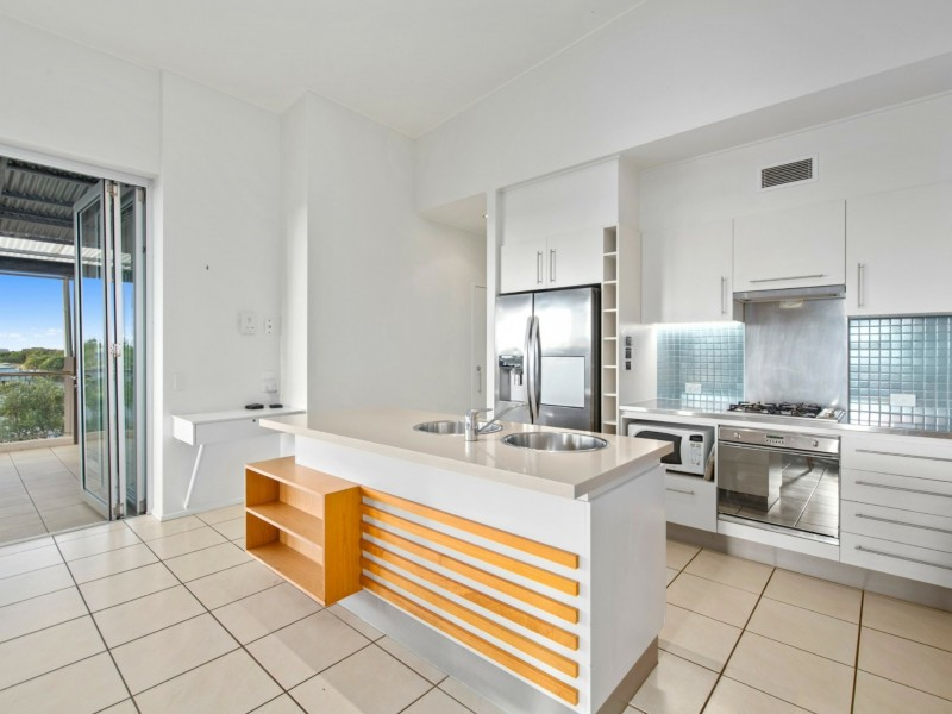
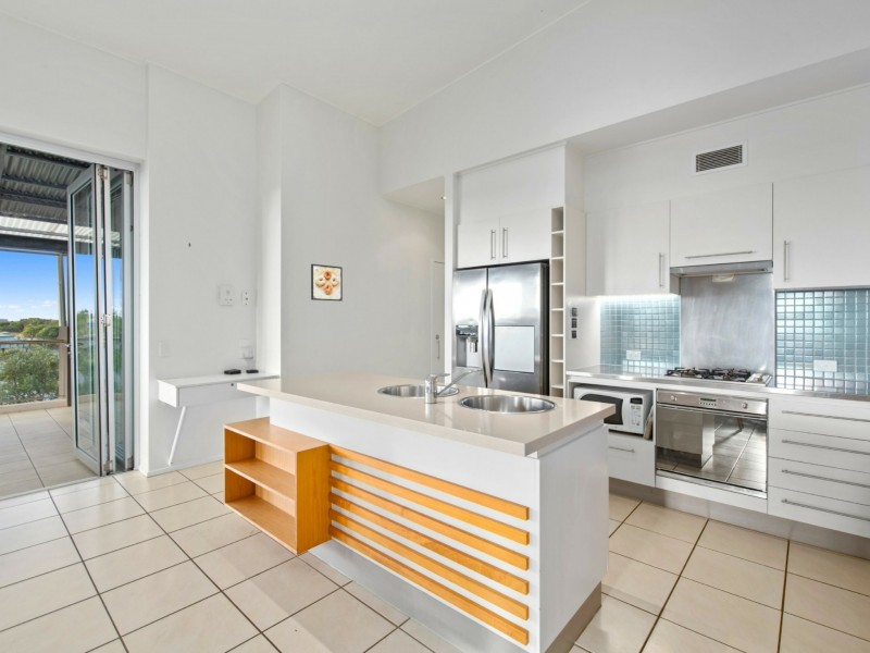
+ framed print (326, 283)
